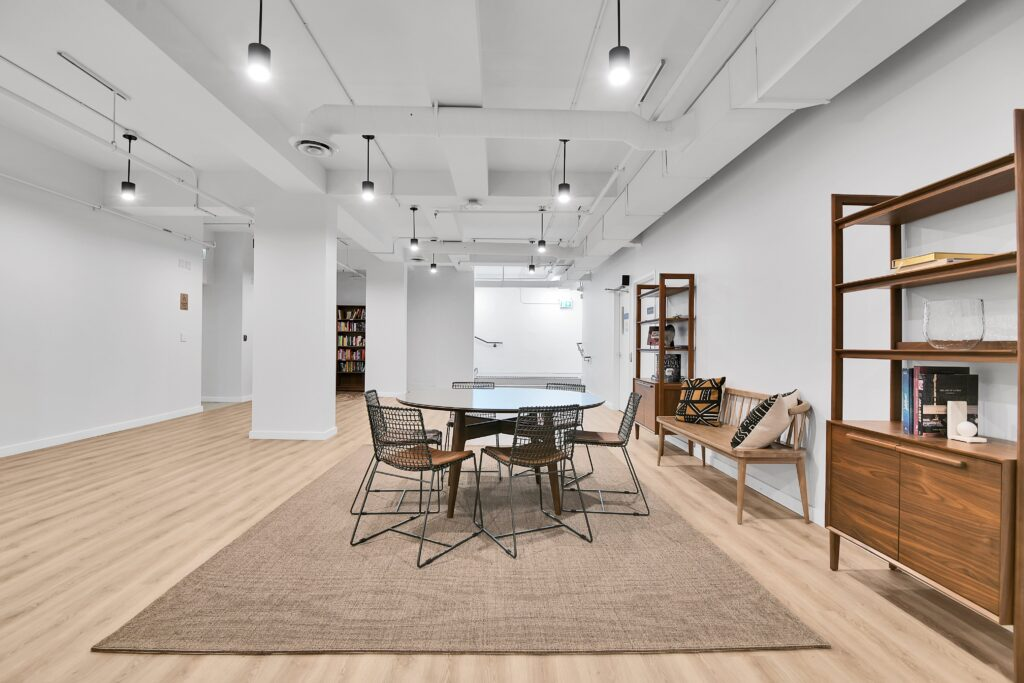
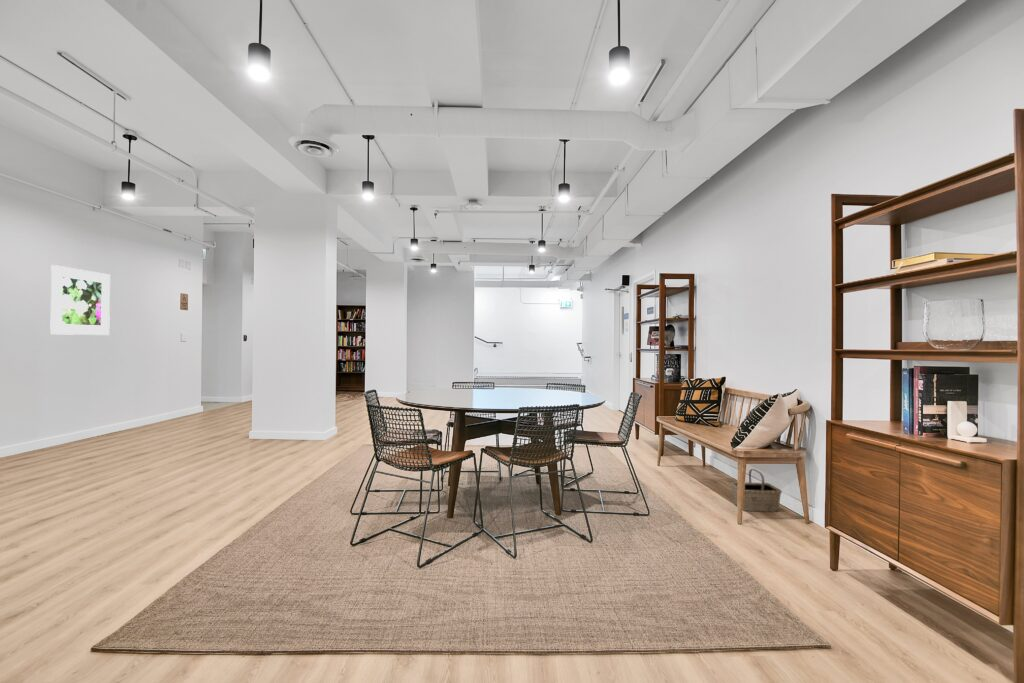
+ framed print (82, 302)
+ basket (755, 488)
